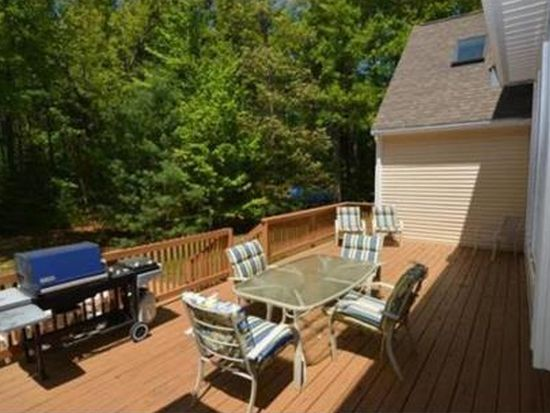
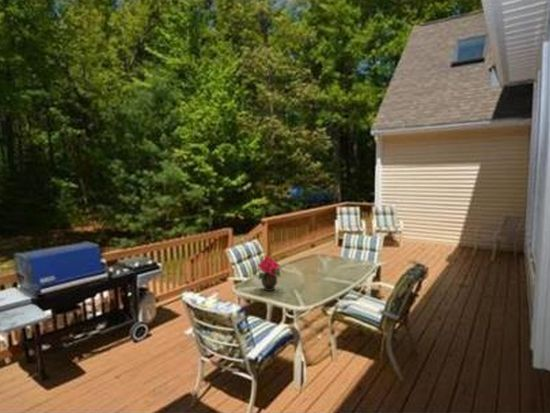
+ potted flower (271, 271)
